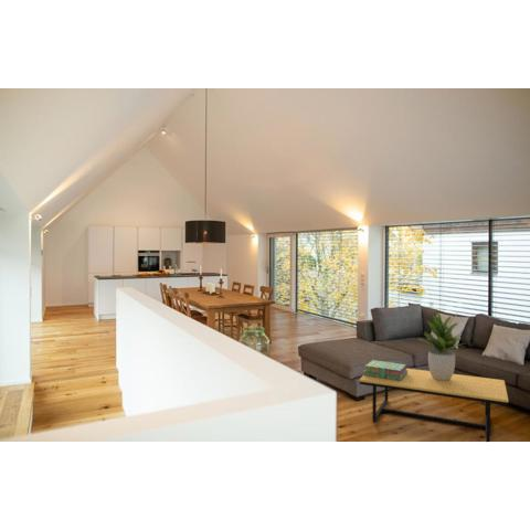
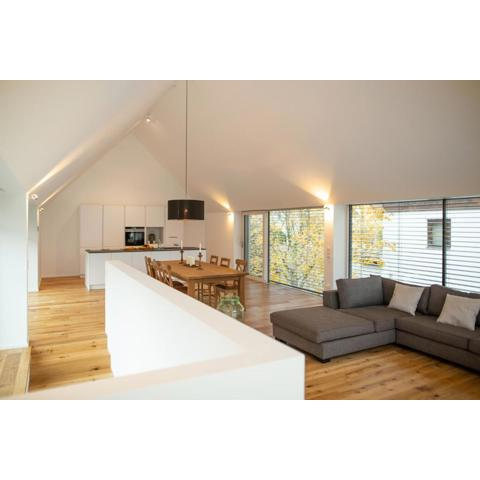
- coffee table (433, 394)
- potted plant (443, 343)
- stack of books (385, 369)
